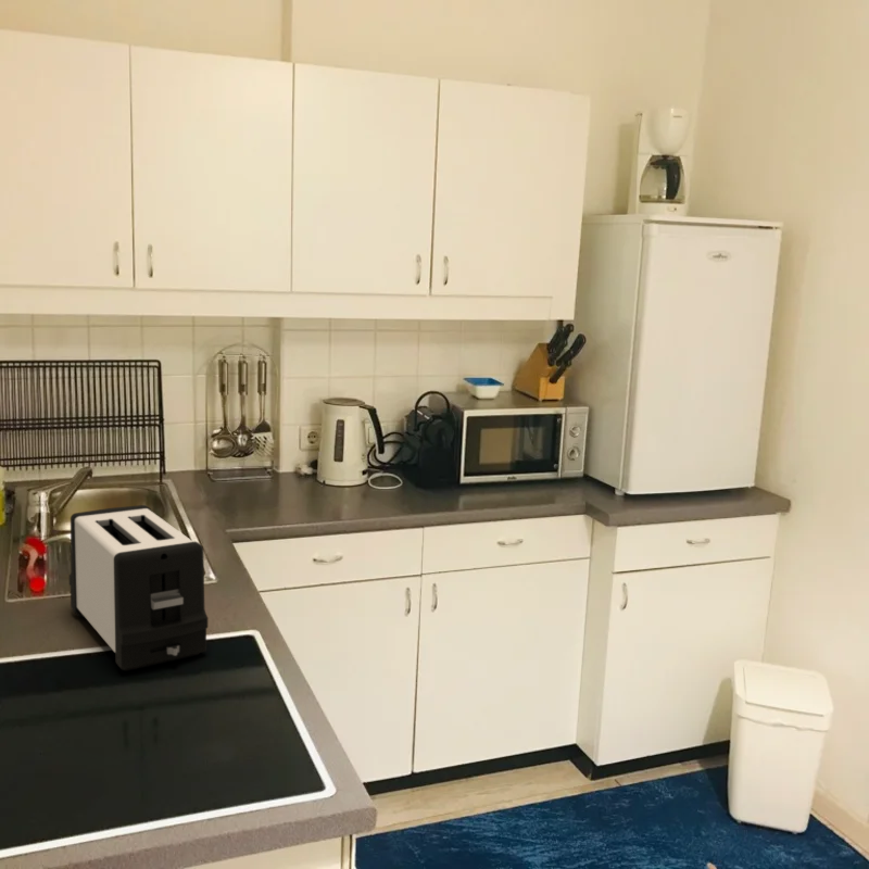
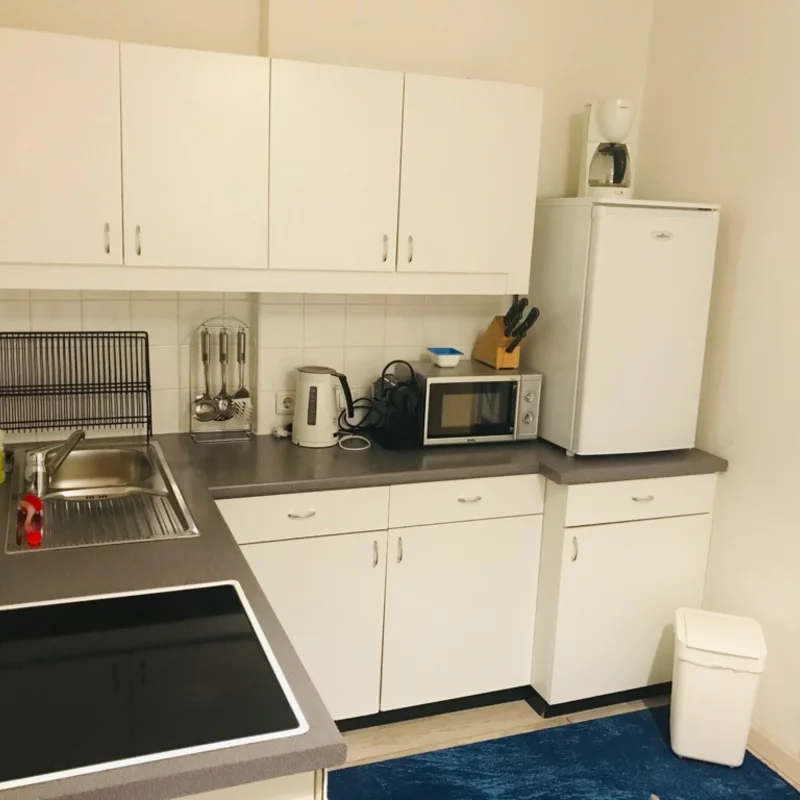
- toaster (135, 581)
